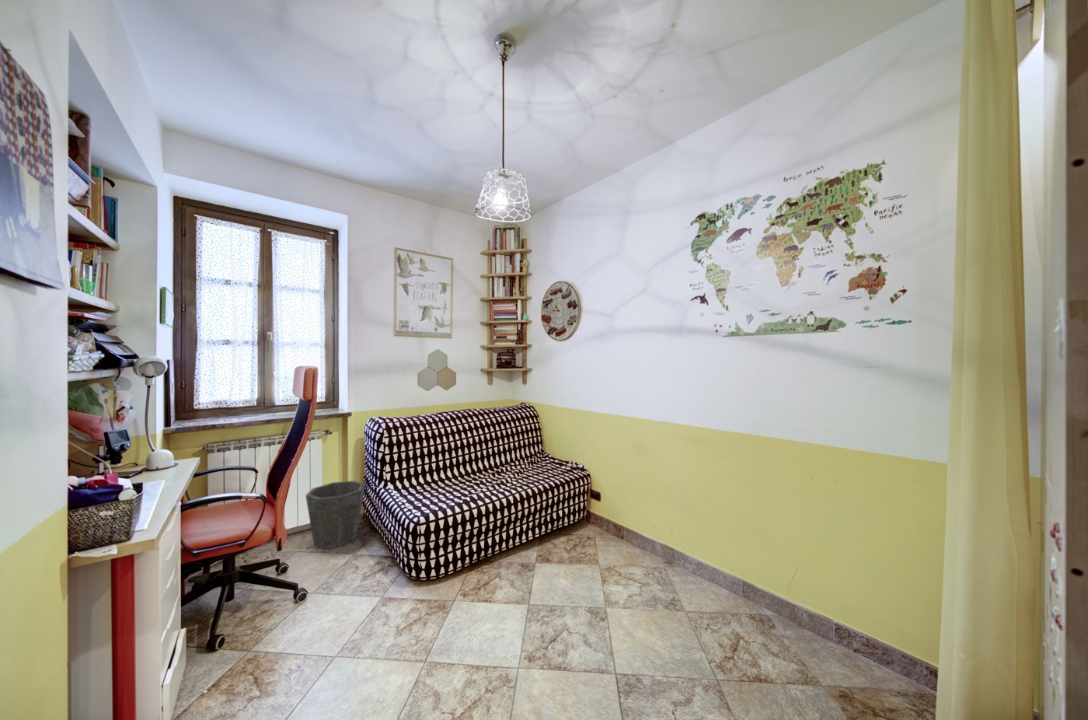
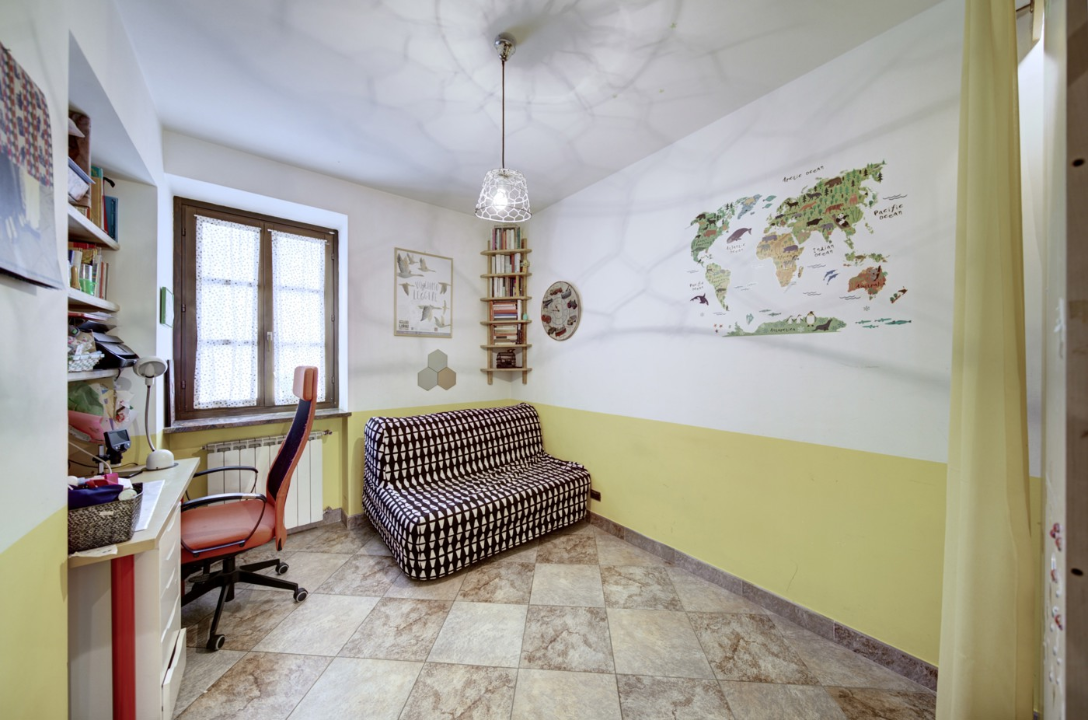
- waste bin (336, 514)
